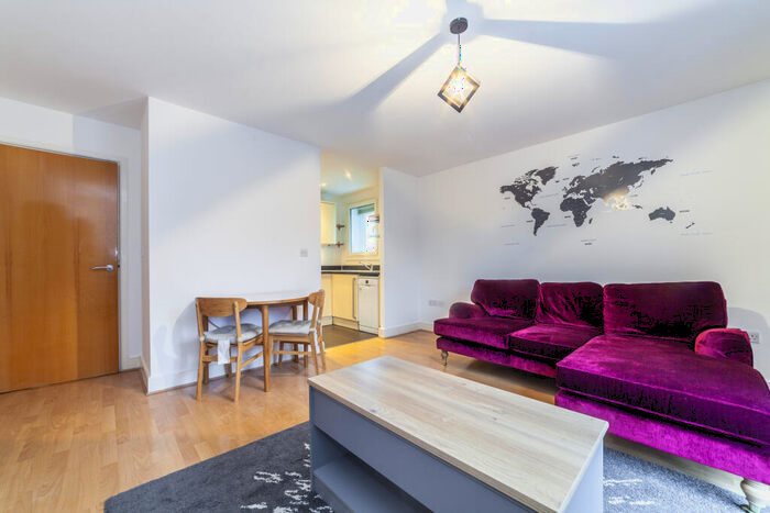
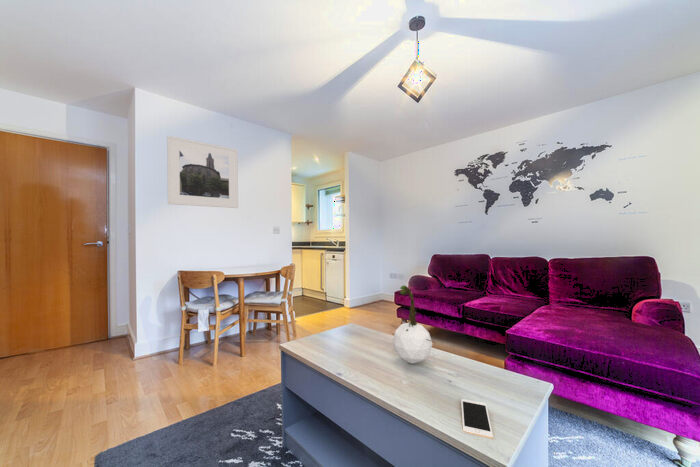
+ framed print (205, 174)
+ cell phone (475, 416)
+ plant (415, 325)
